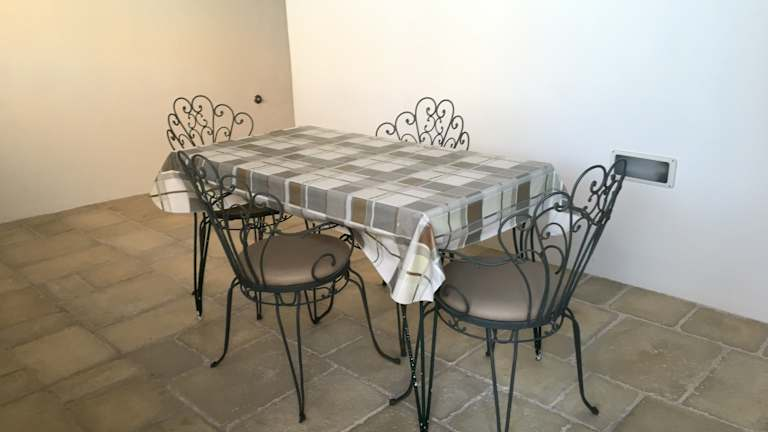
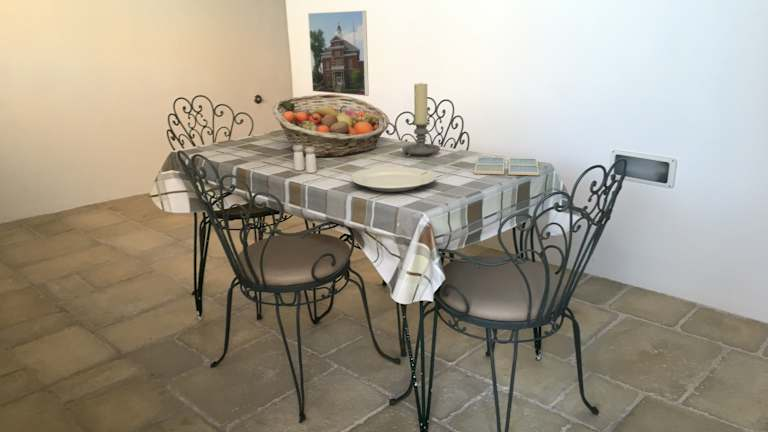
+ fruit basket (332, 124)
+ chinaware (393, 179)
+ salt and pepper shaker (303, 158)
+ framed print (337, 53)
+ candle holder (418, 119)
+ drink coaster (508, 166)
